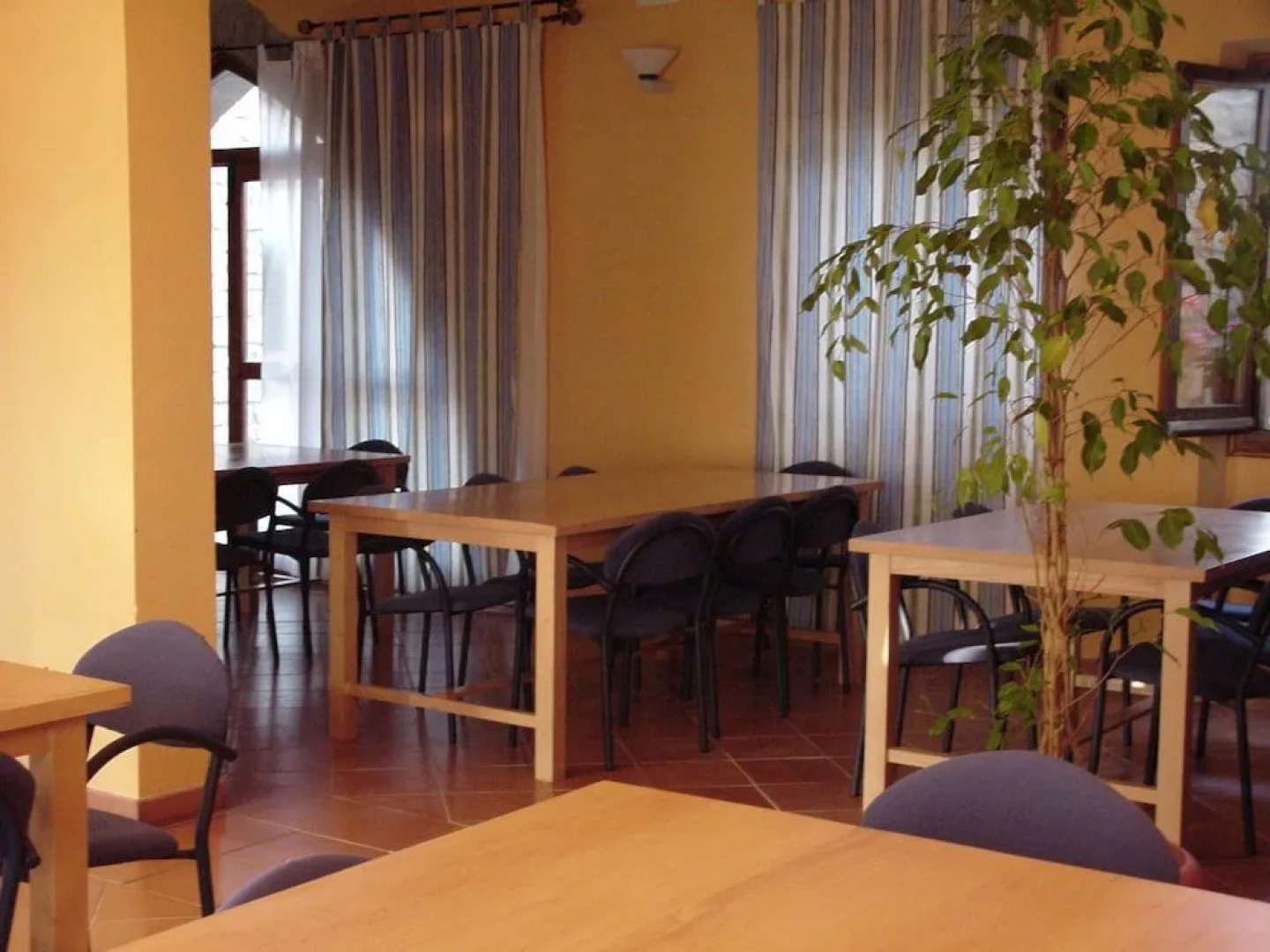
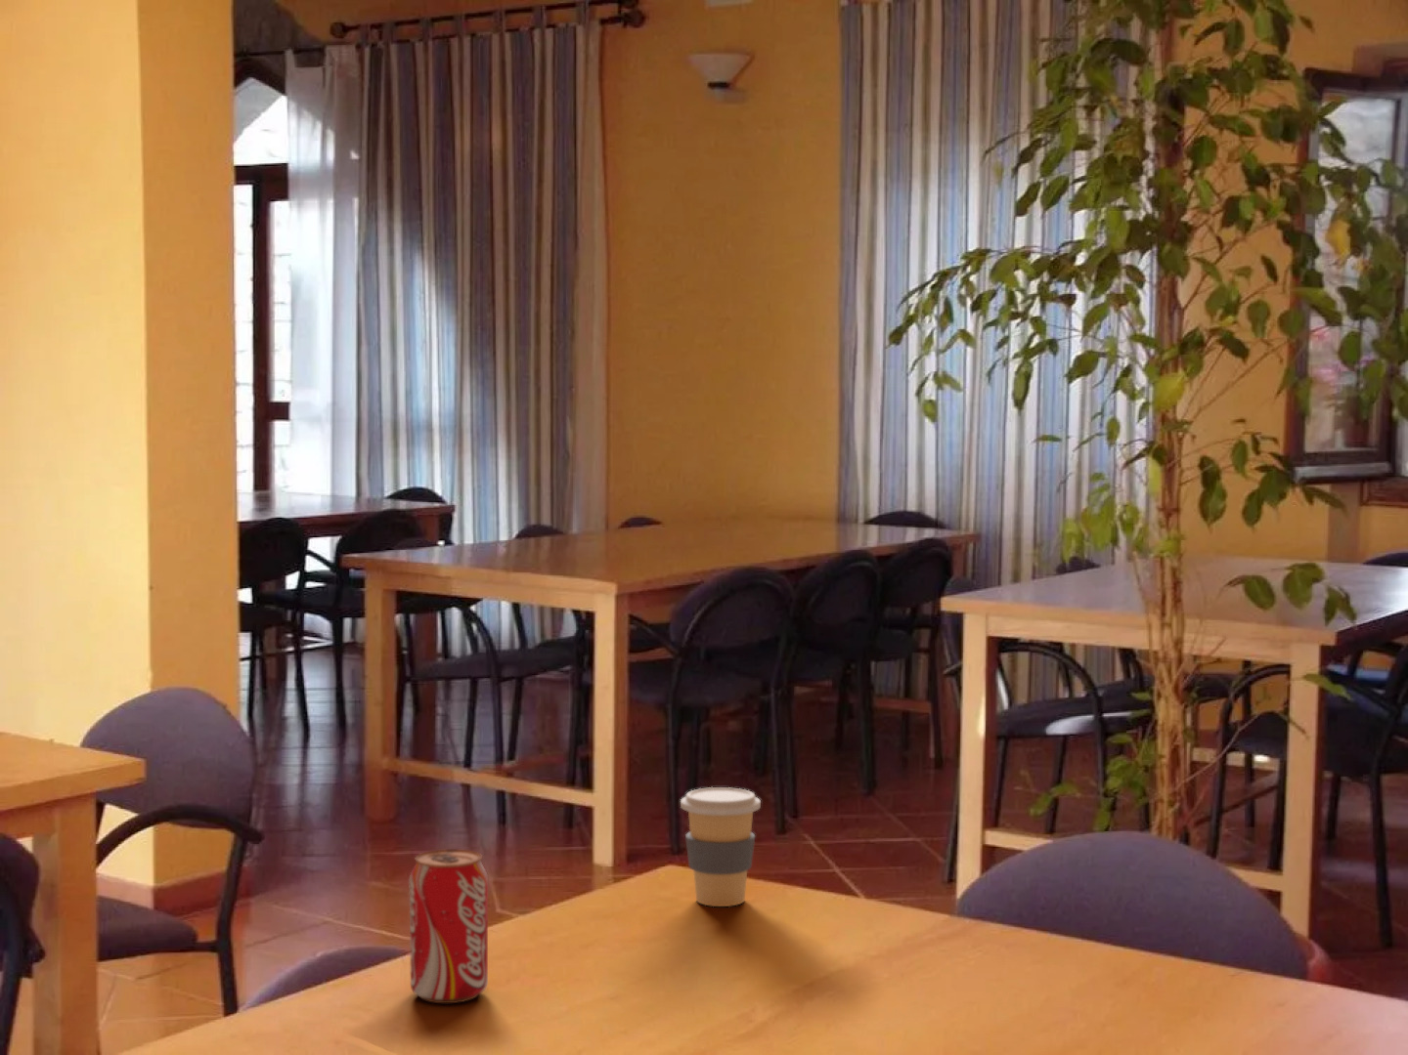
+ beverage can (449, 925)
+ coffee cup (720, 847)
